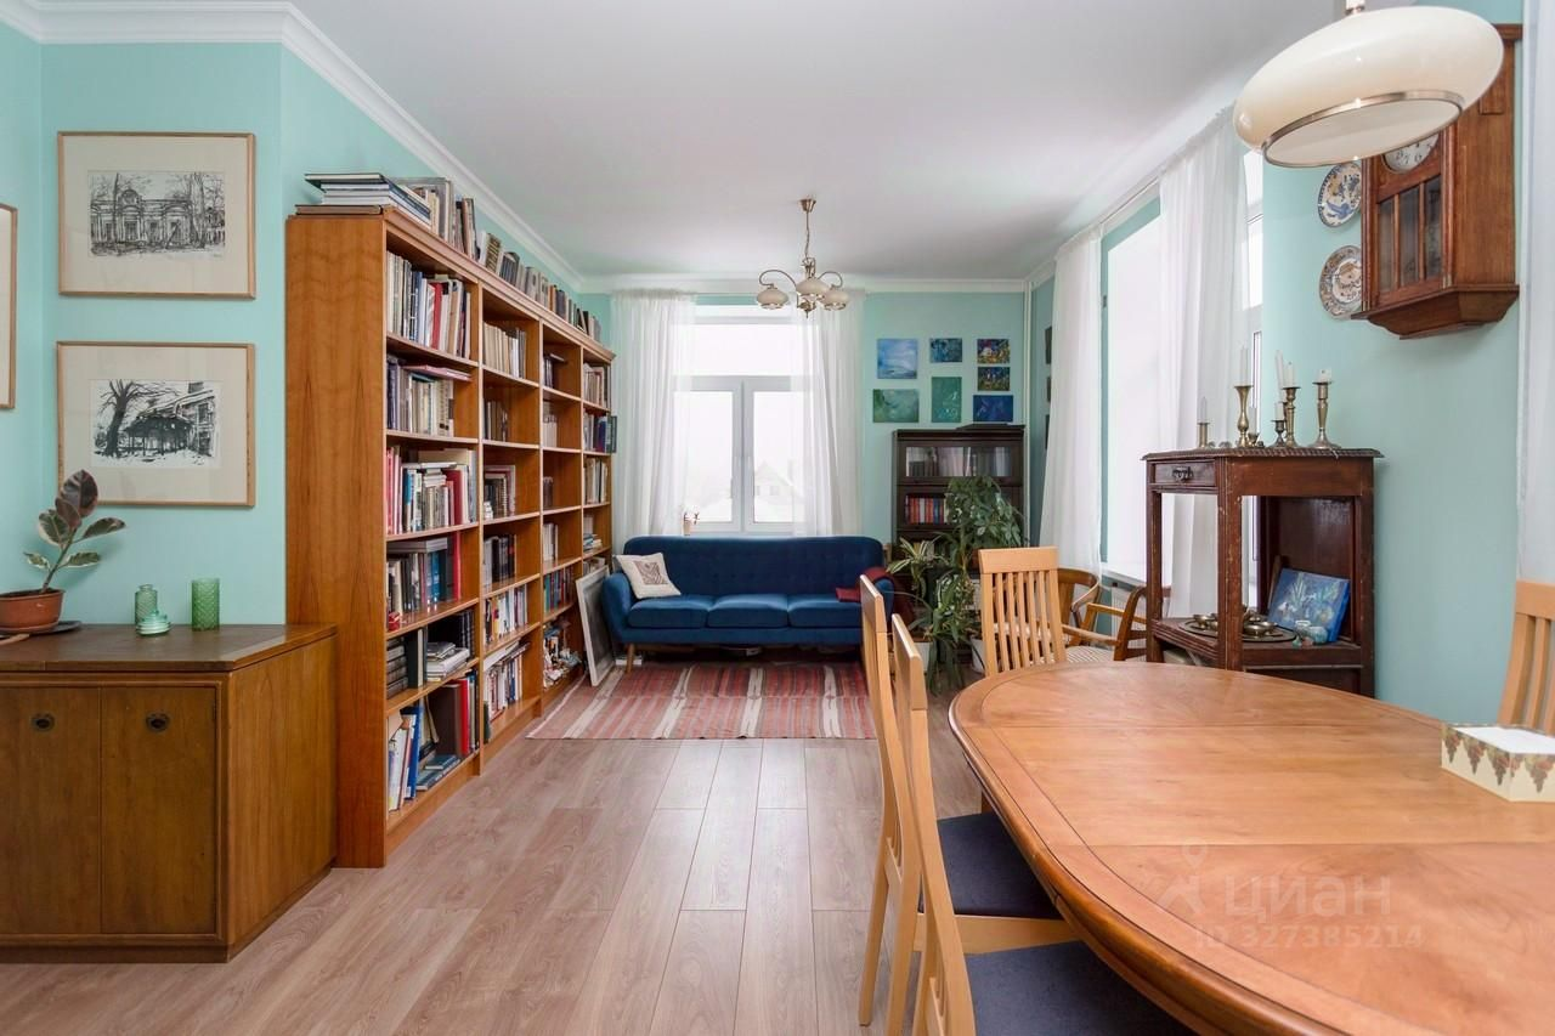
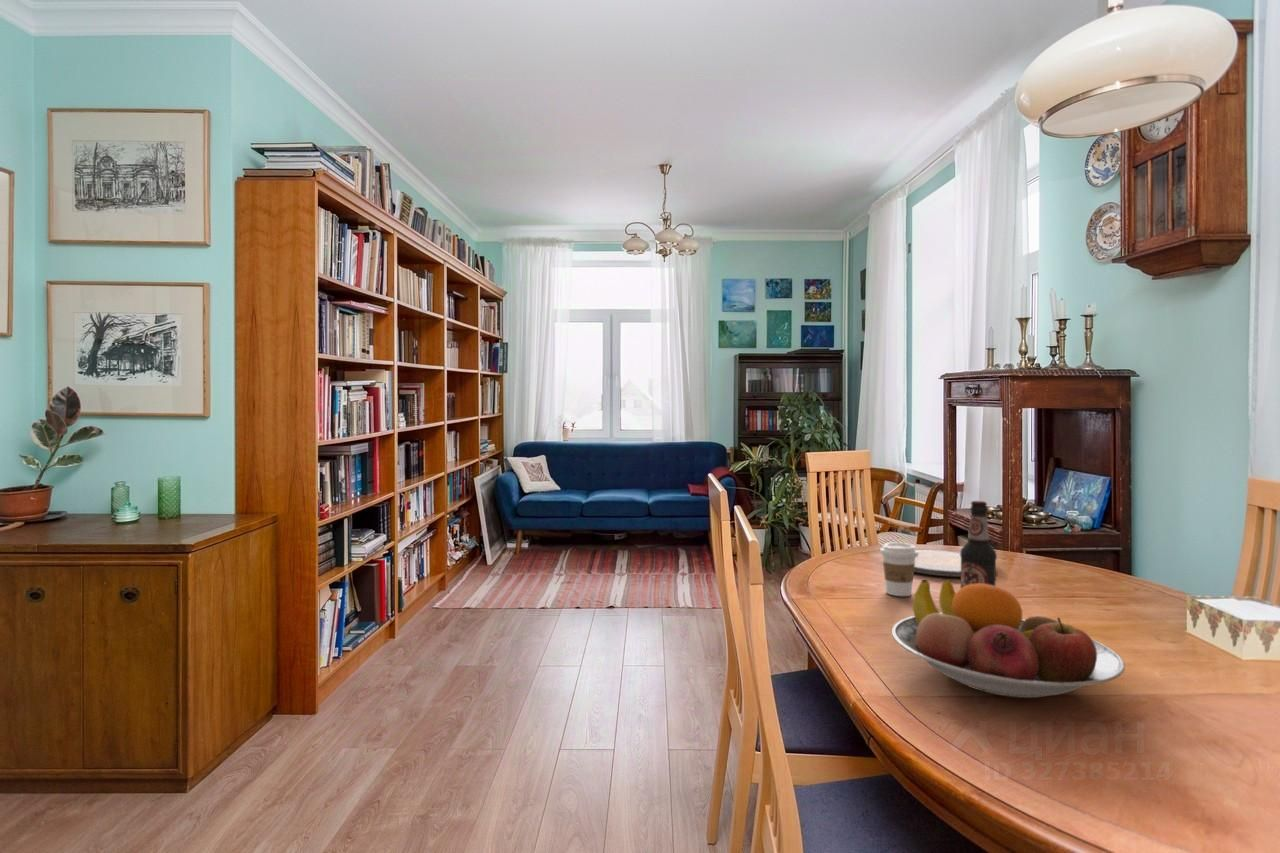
+ plate (939, 562)
+ bottle (978, 557)
+ fruit bowl (1000, 634)
+ coffee cup (898, 569)
